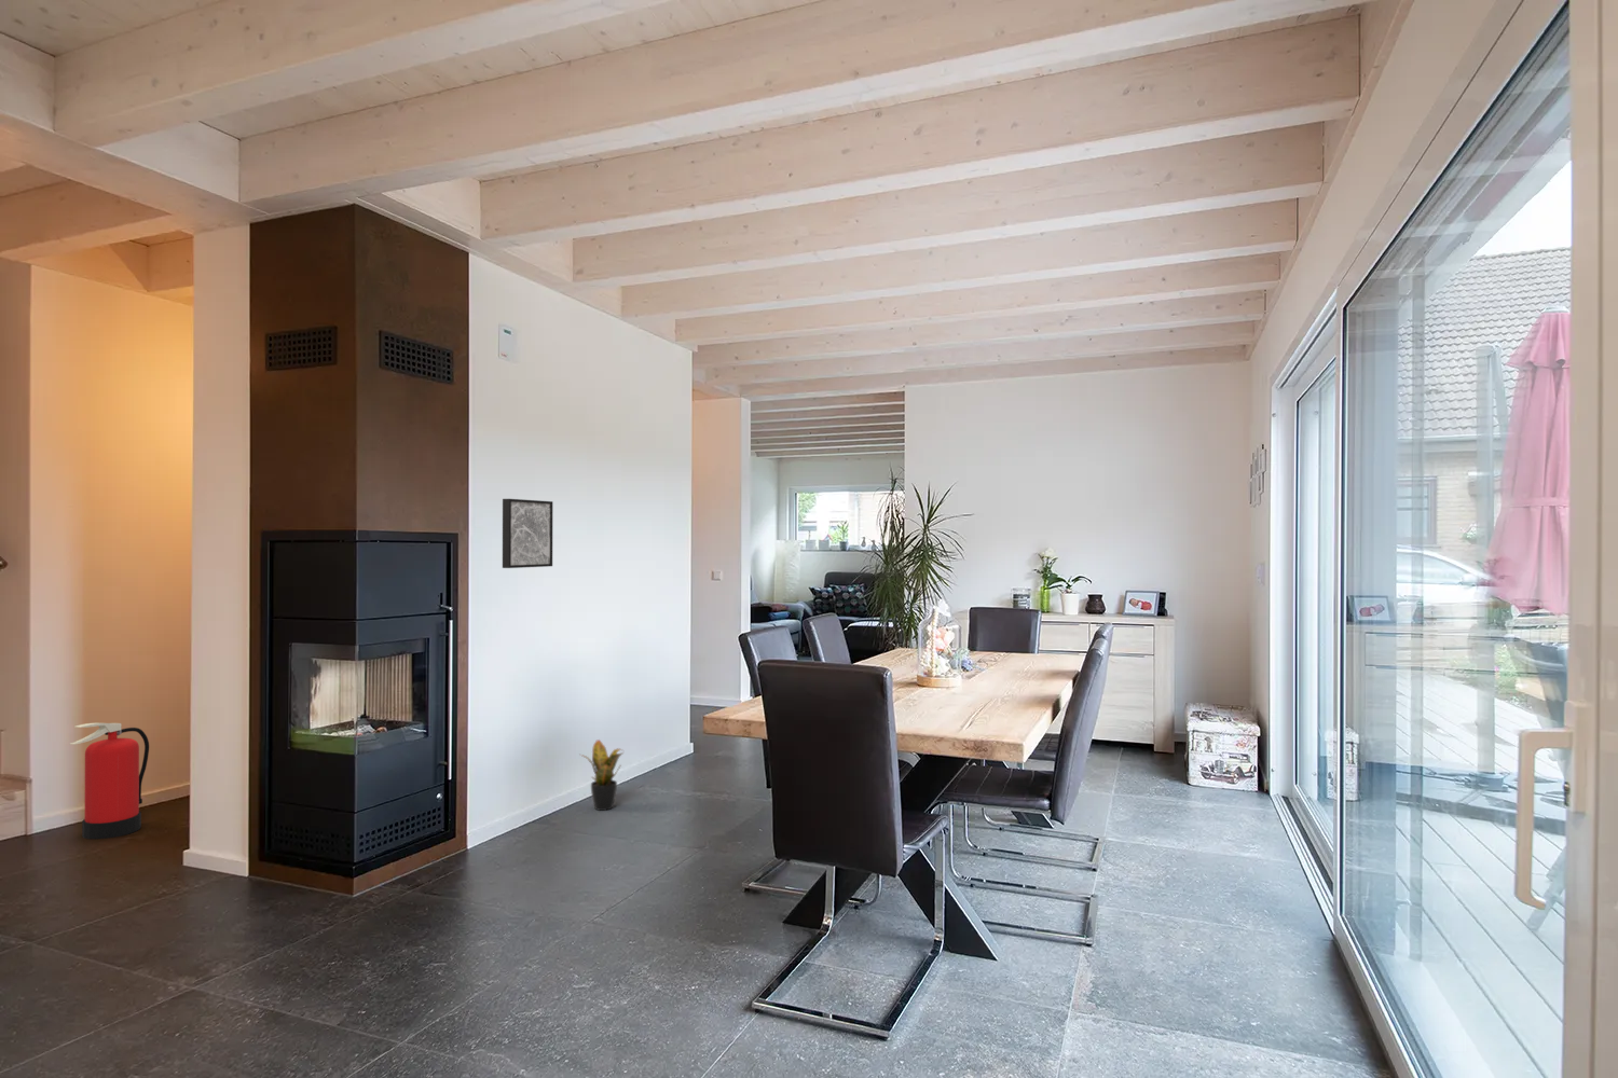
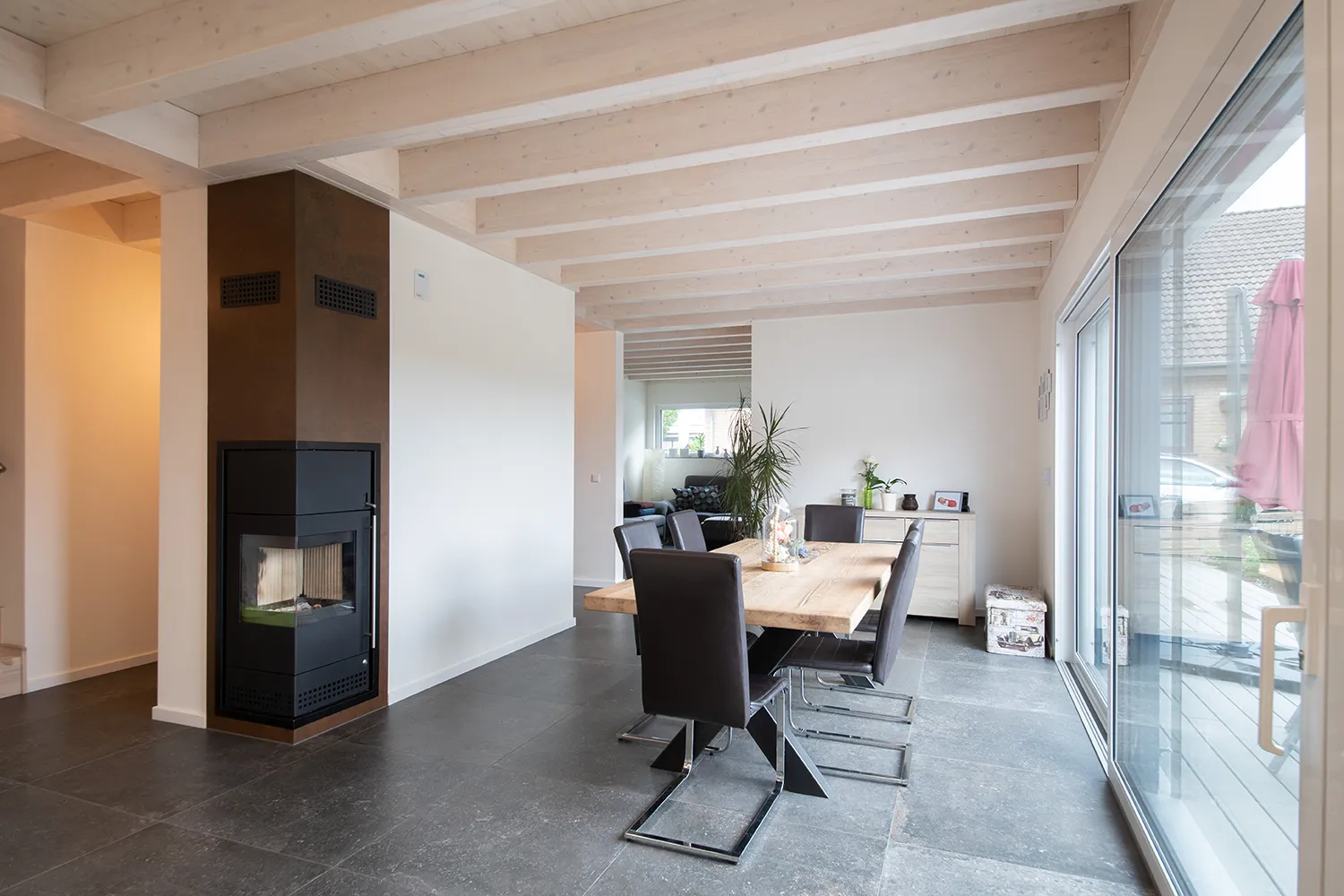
- wall art (527, 534)
- potted plant (606, 771)
- fire extinguisher (111, 775)
